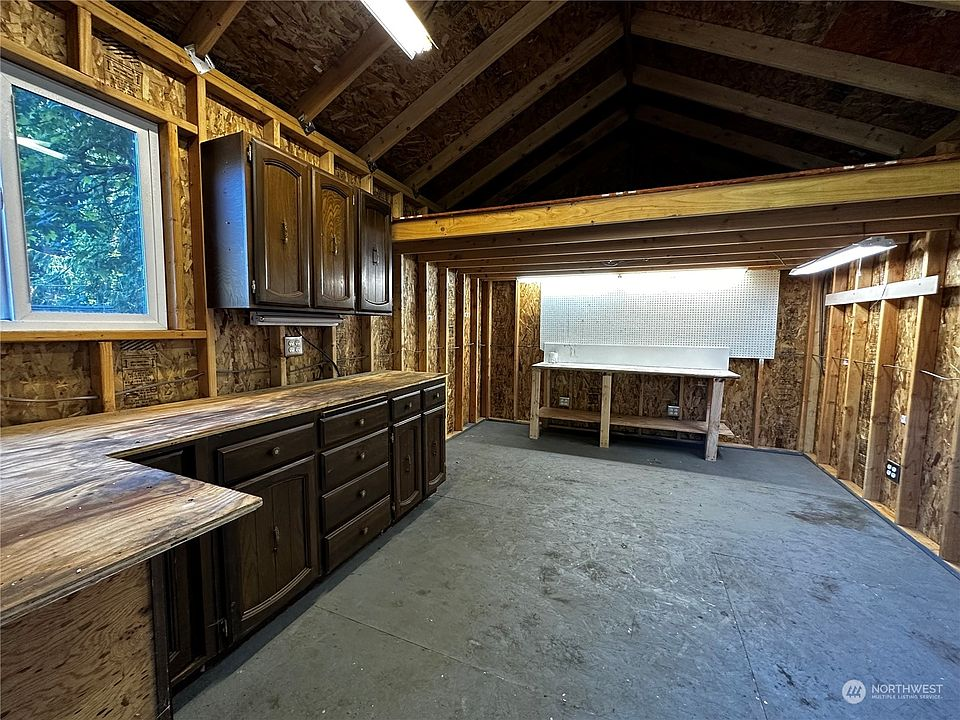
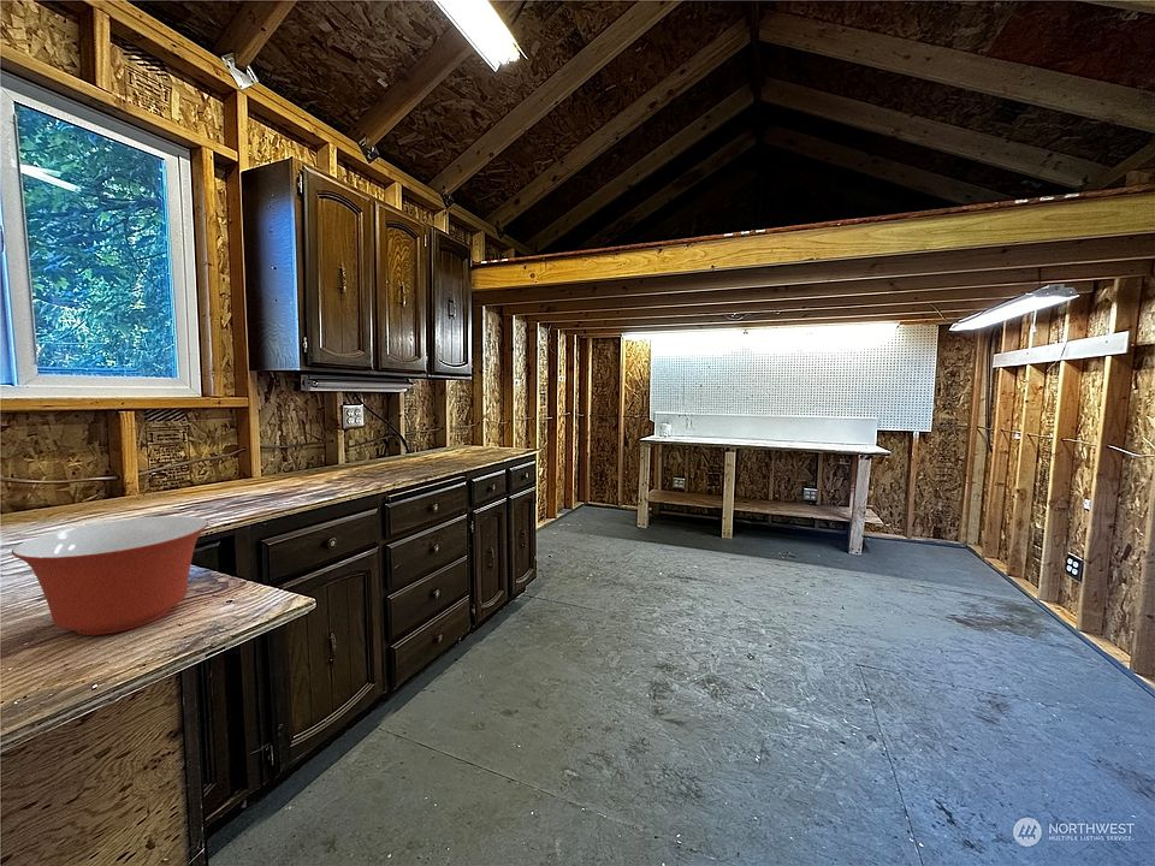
+ mixing bowl (123, 575)
